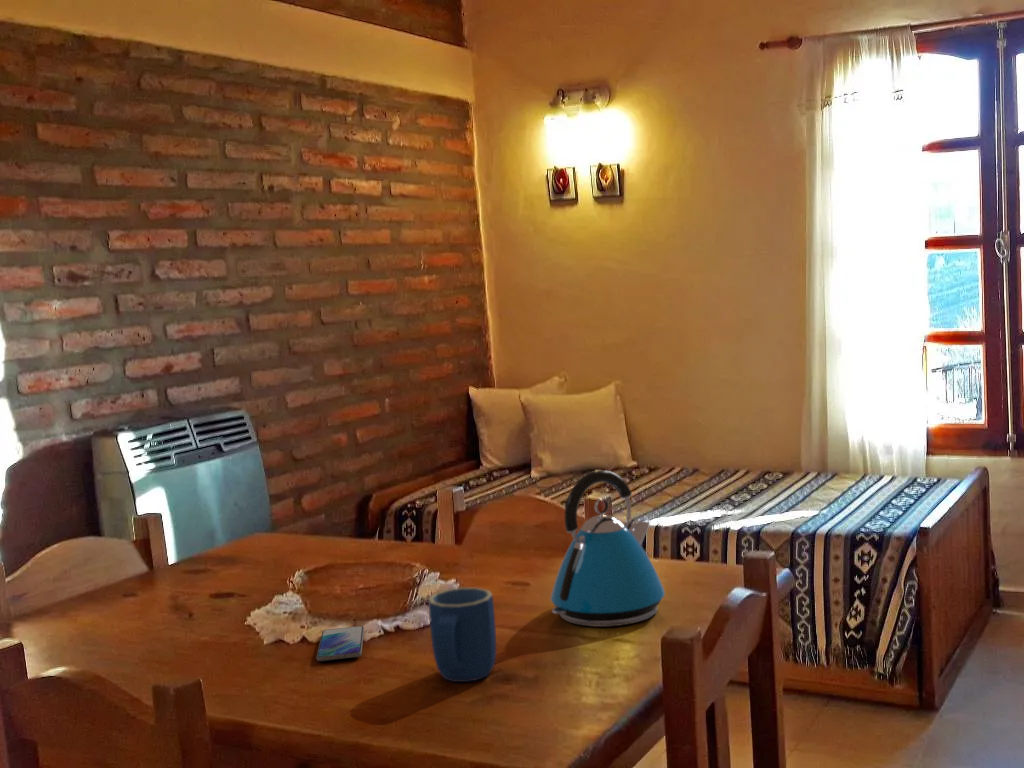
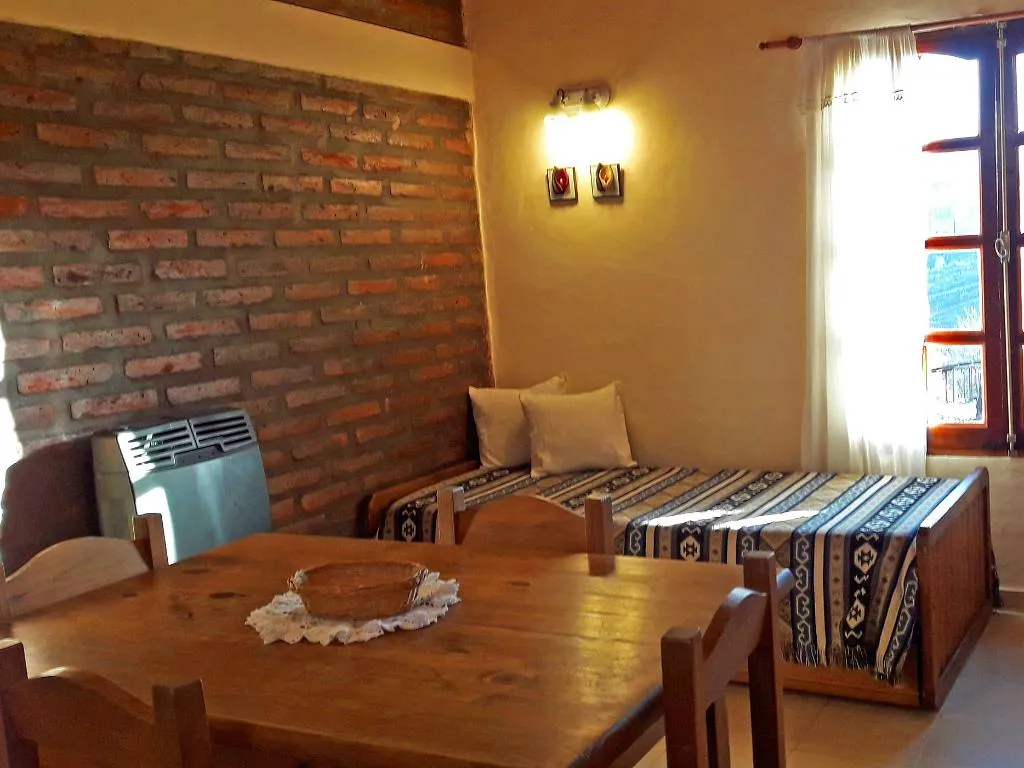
- smartphone (341, 642)
- kettle (600, 541)
- mug (461, 637)
